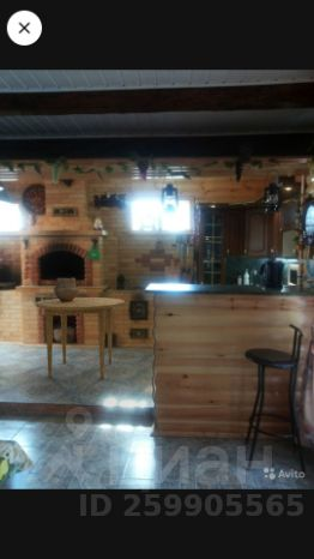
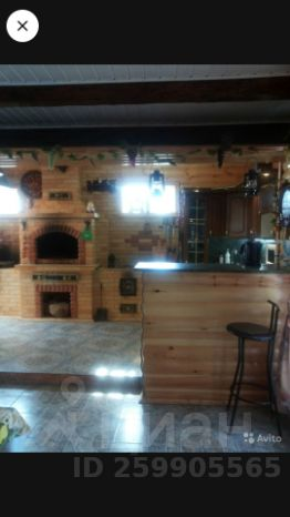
- clay pot (66, 289)
- dining table (65, 336)
